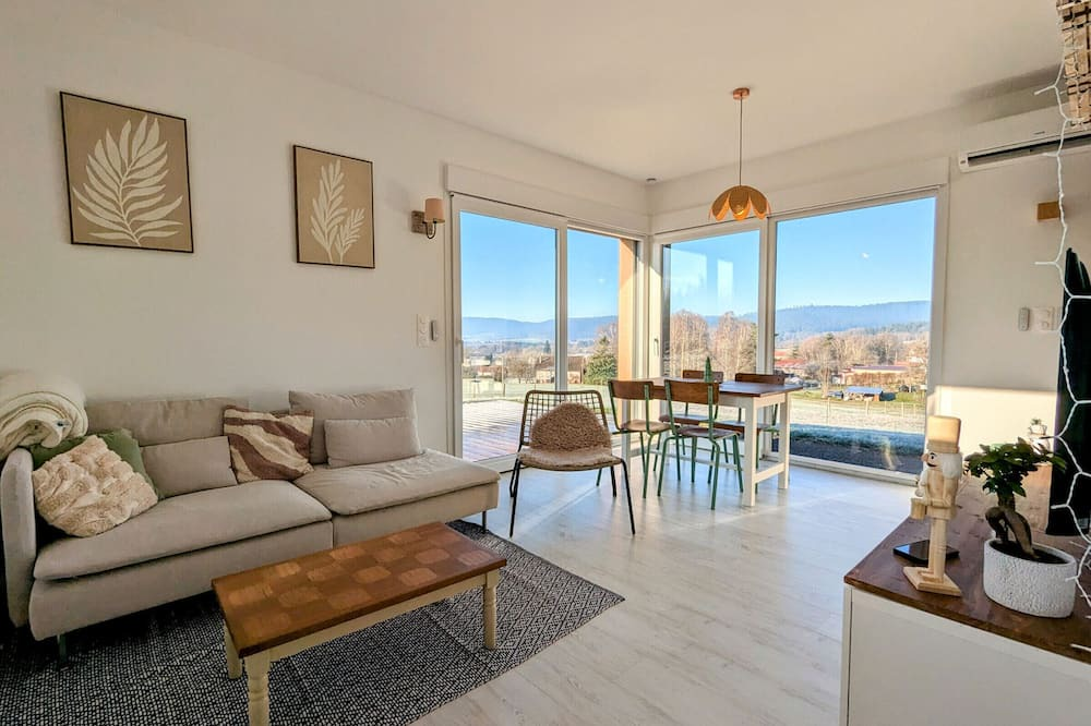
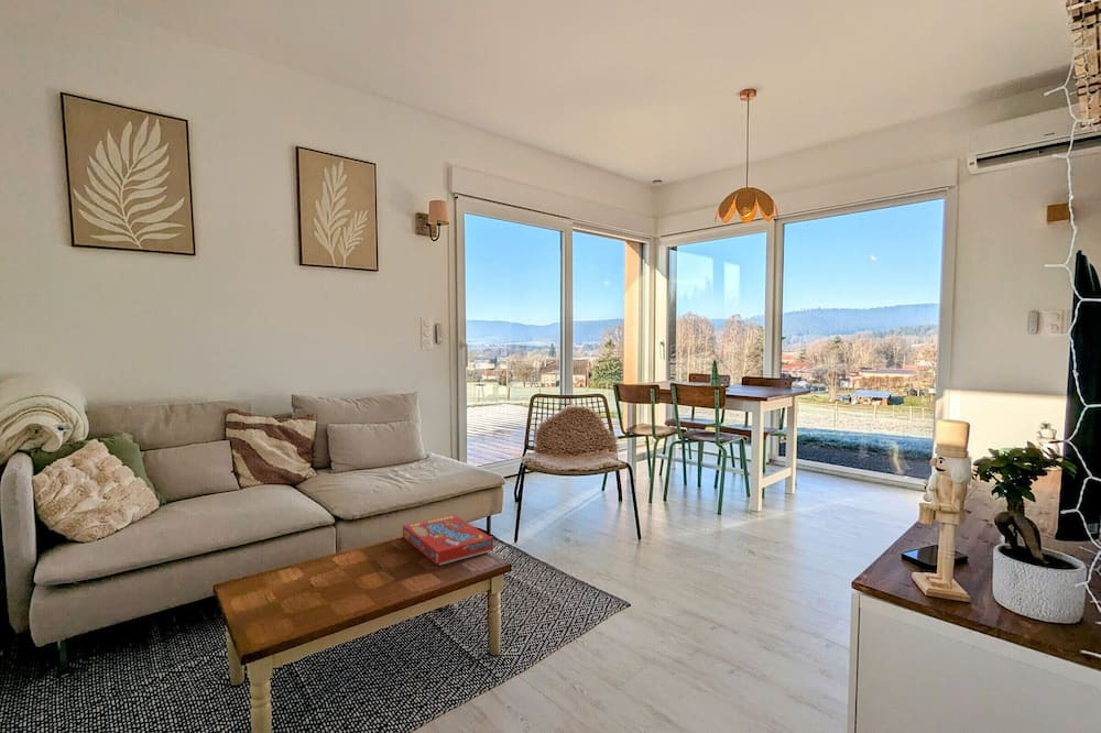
+ snack box (446, 537)
